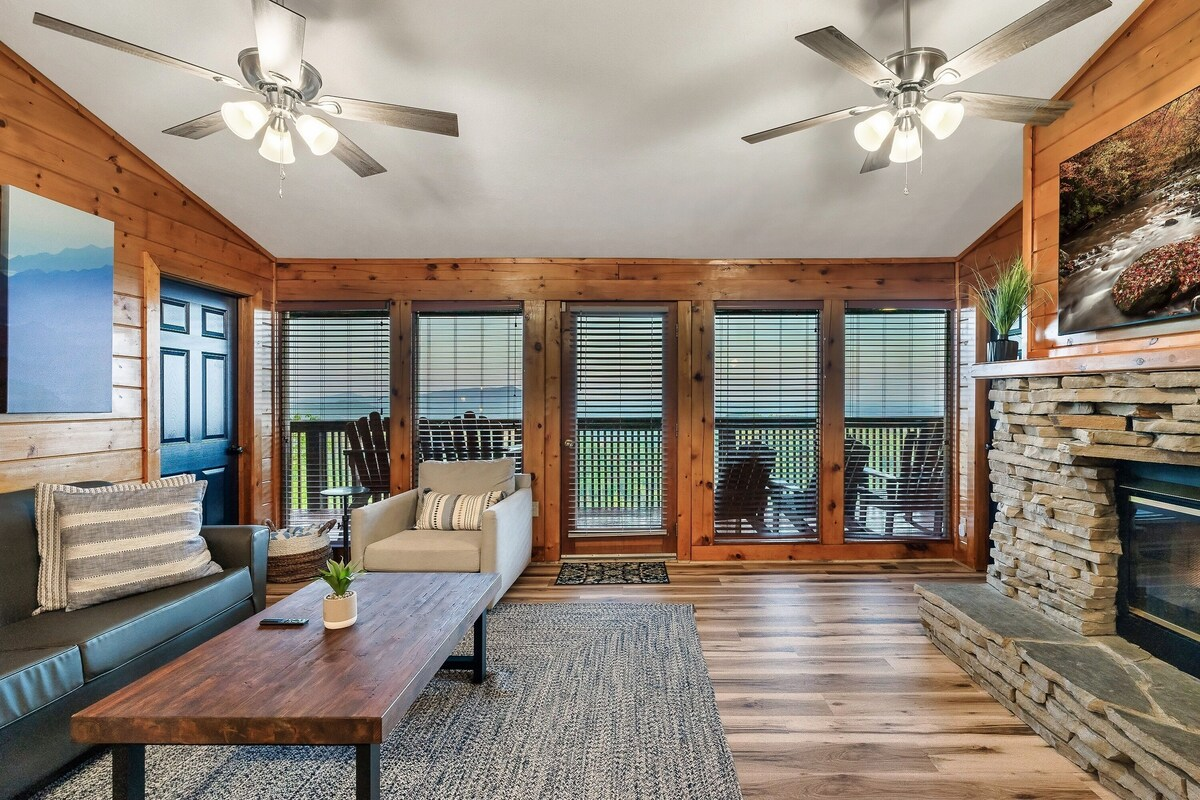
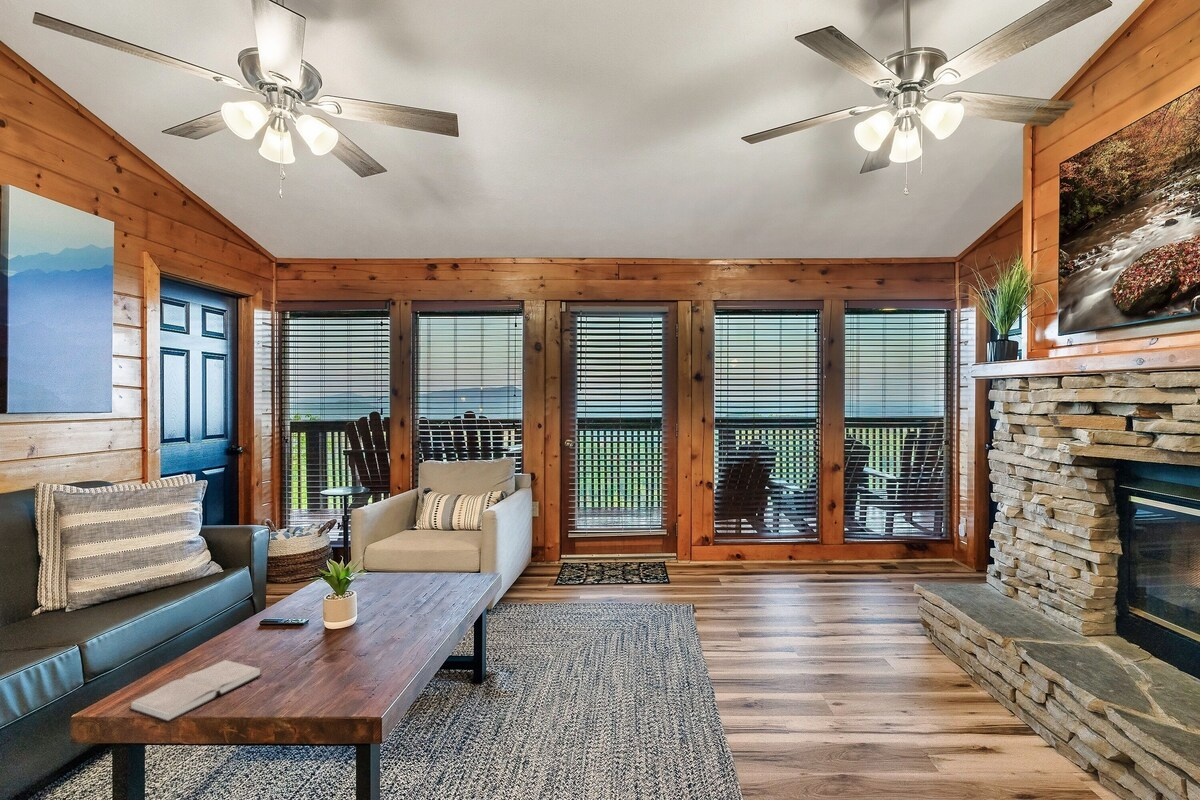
+ hardback book (199, 686)
